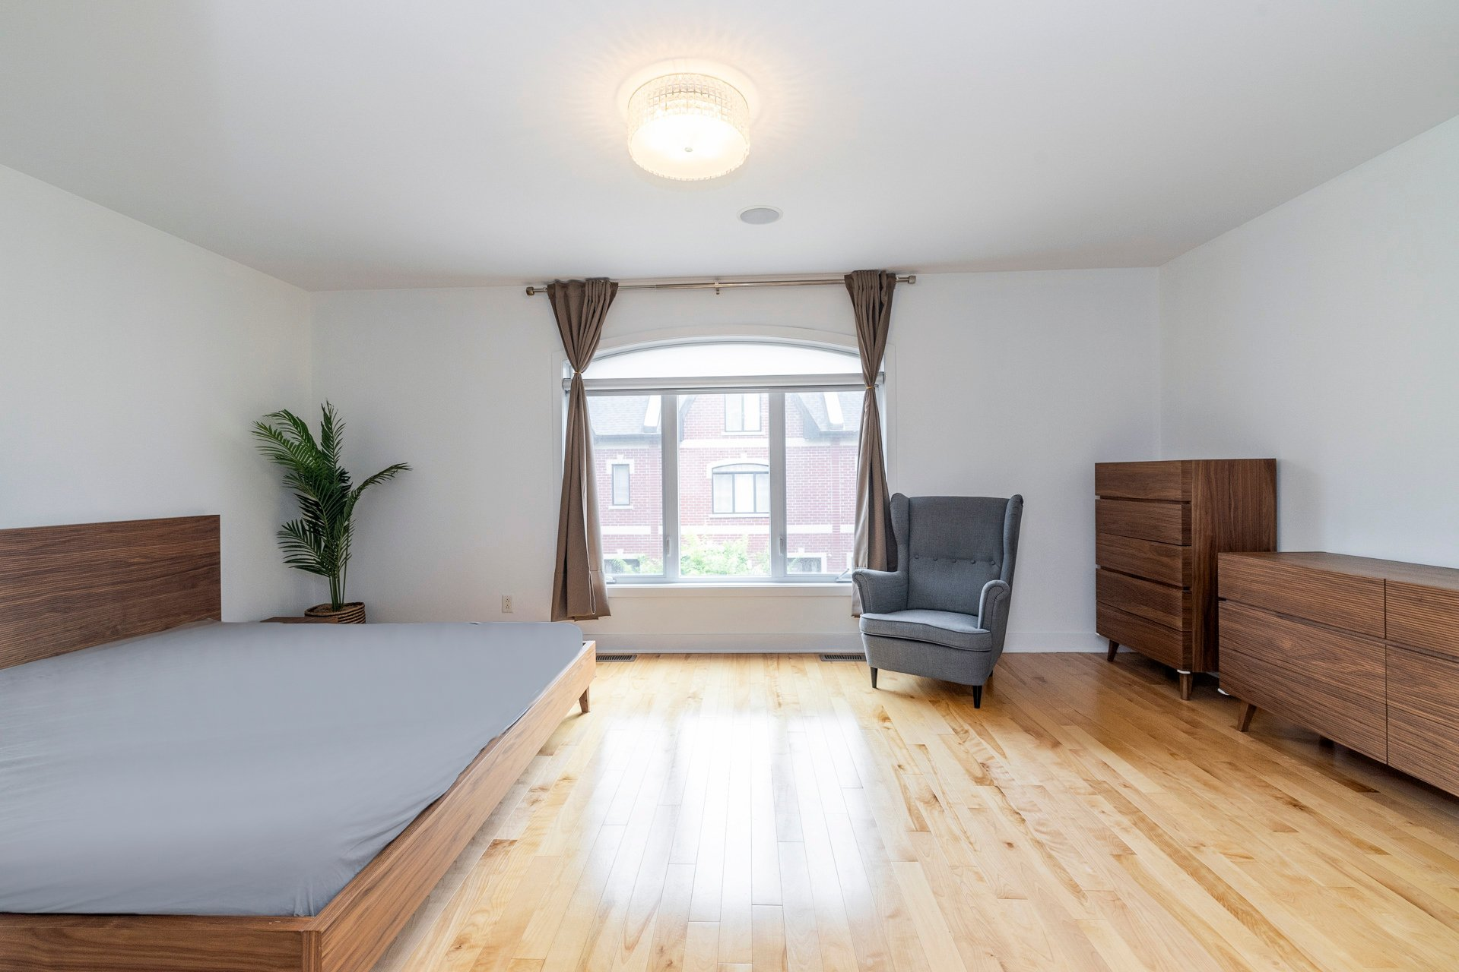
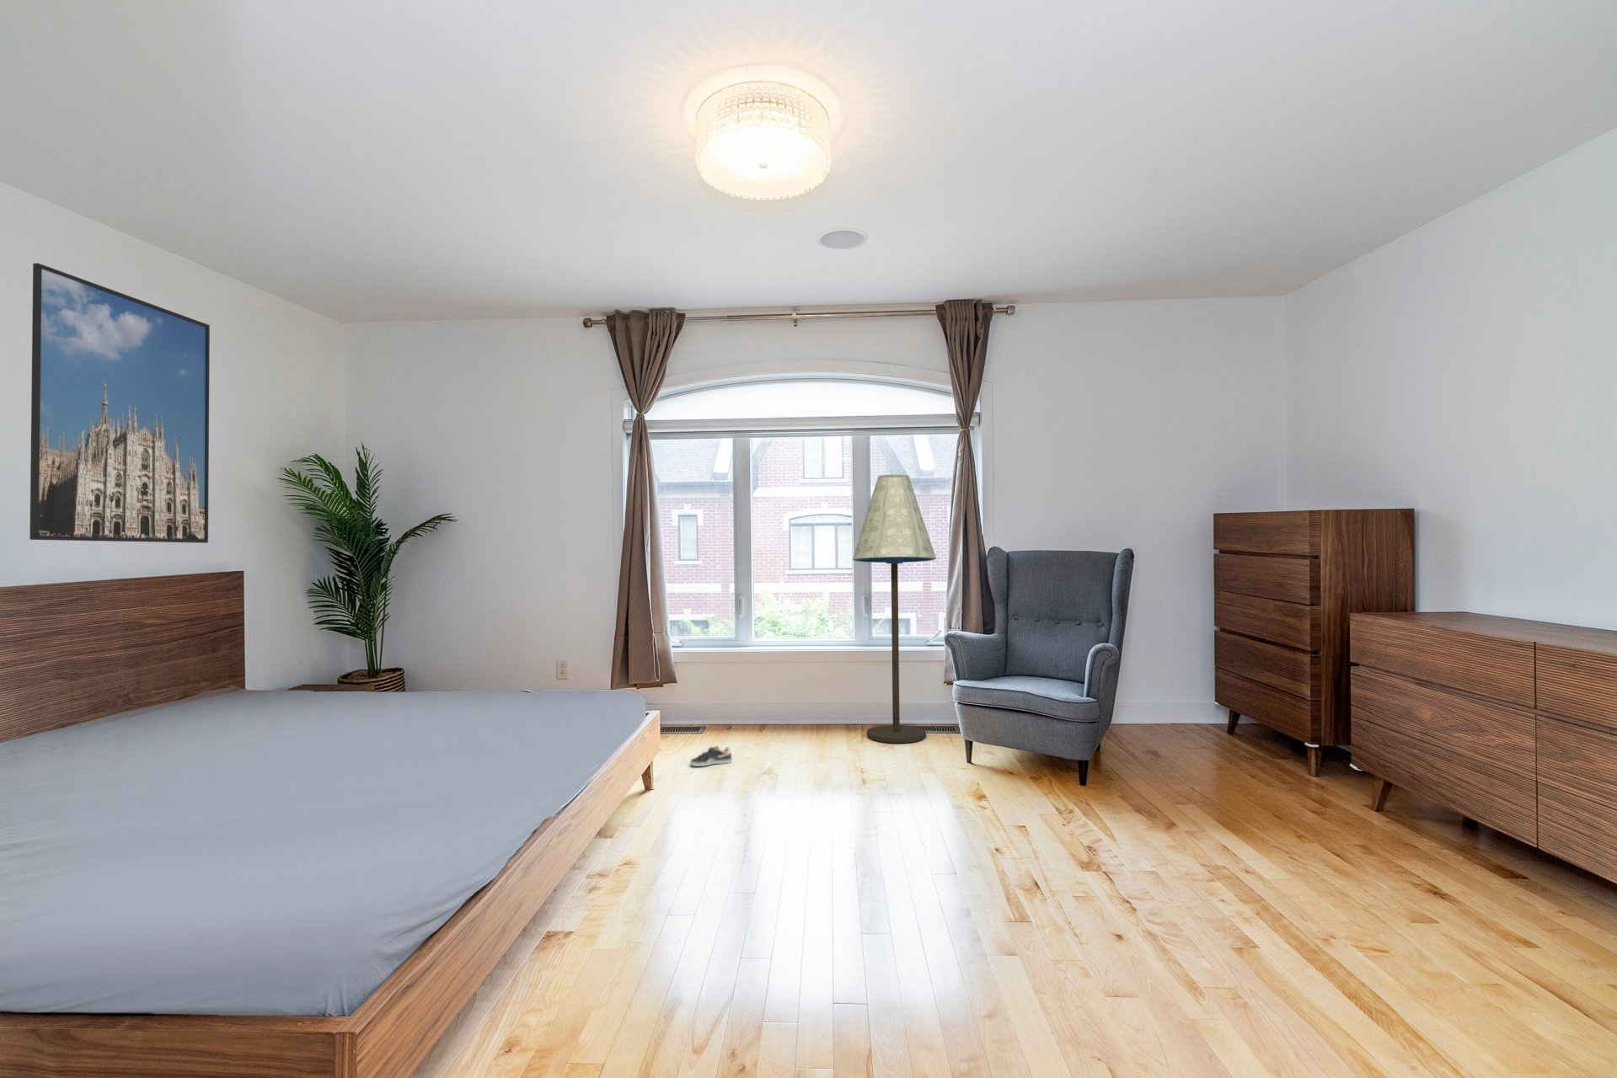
+ sneaker (710, 756)
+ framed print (131, 419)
+ floor lamp (894, 604)
